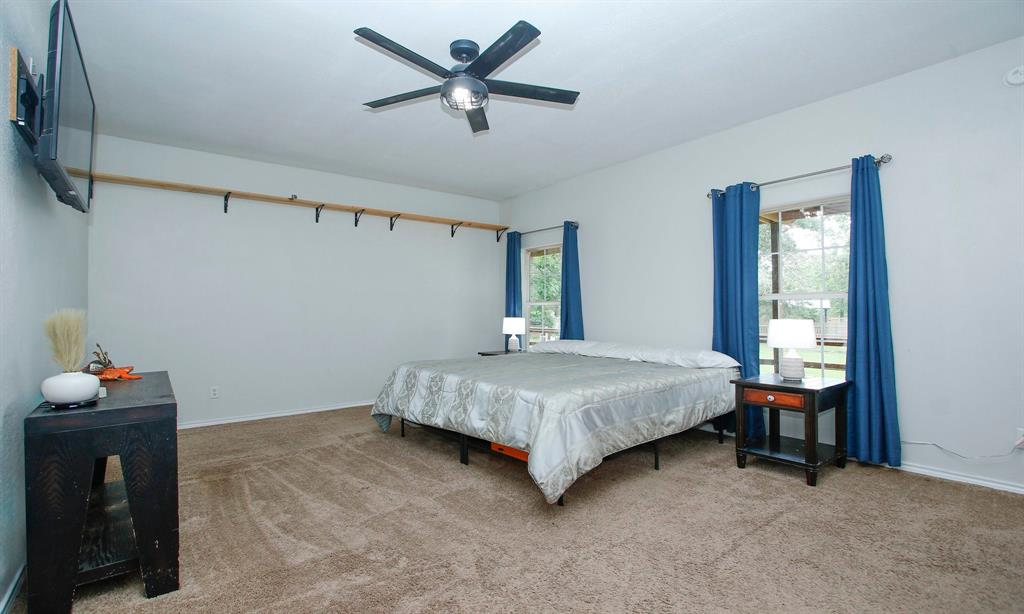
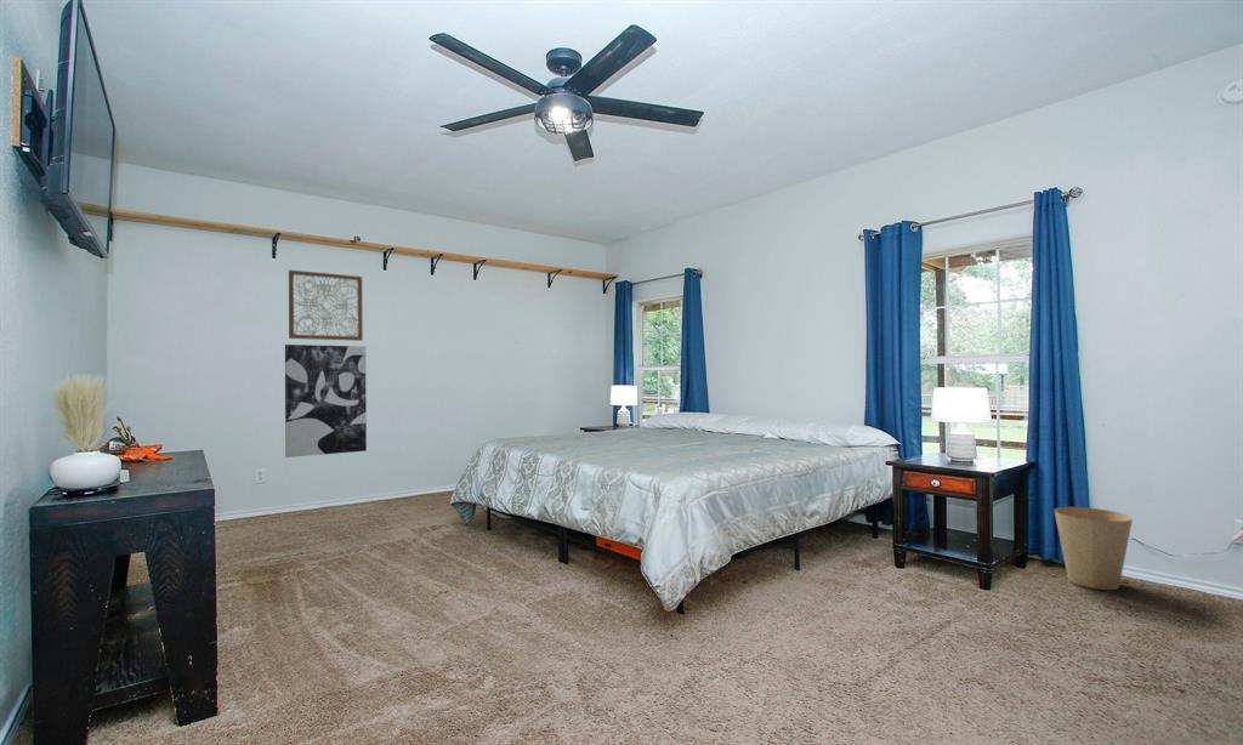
+ wall art (324, 307)
+ wall art (327, 399)
+ trash can (1092, 547)
